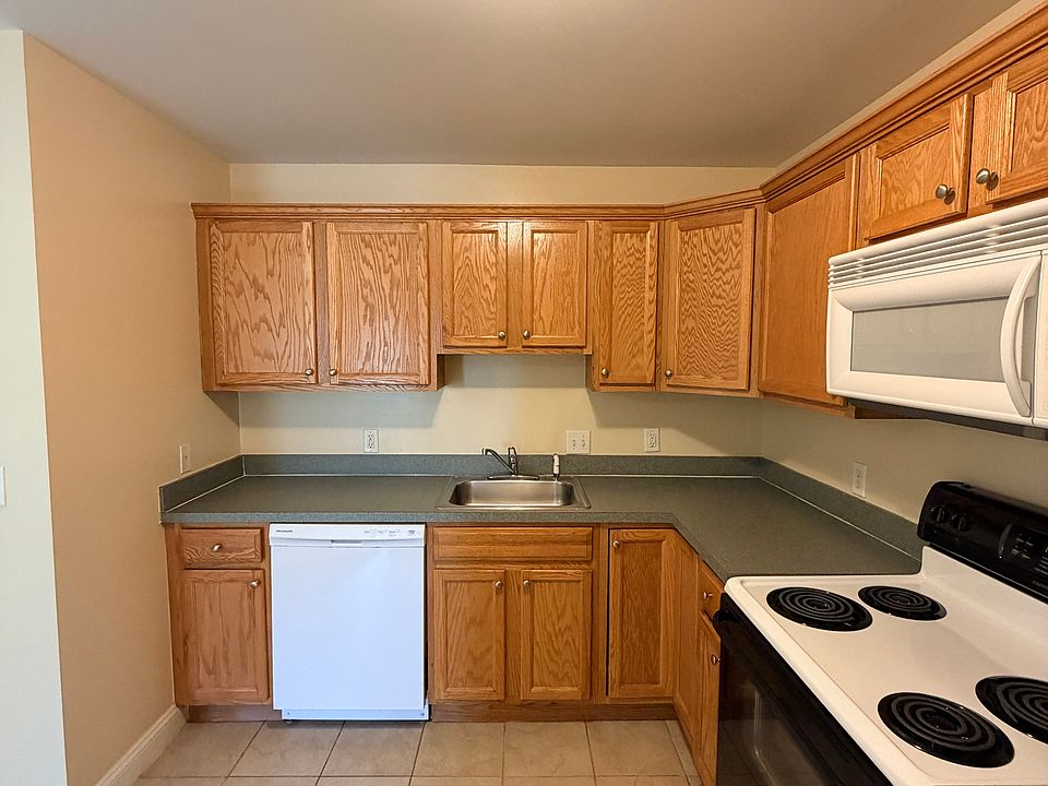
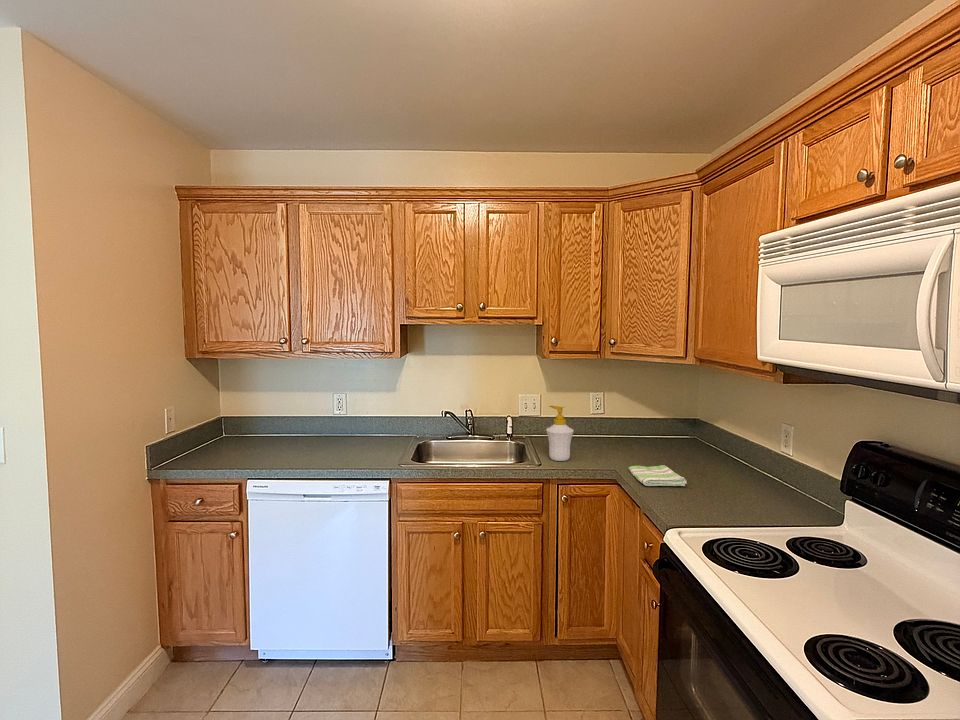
+ soap bottle (559, 432)
+ dish towel (655, 473)
